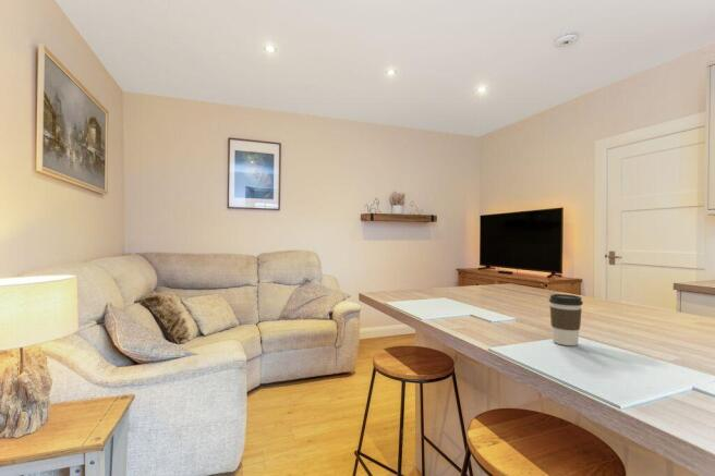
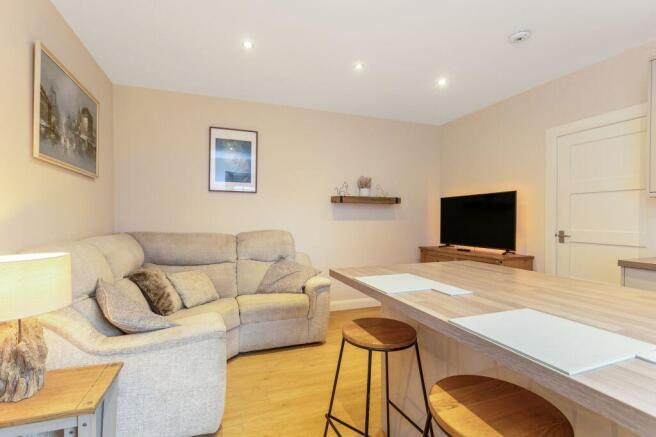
- coffee cup (565, 319)
